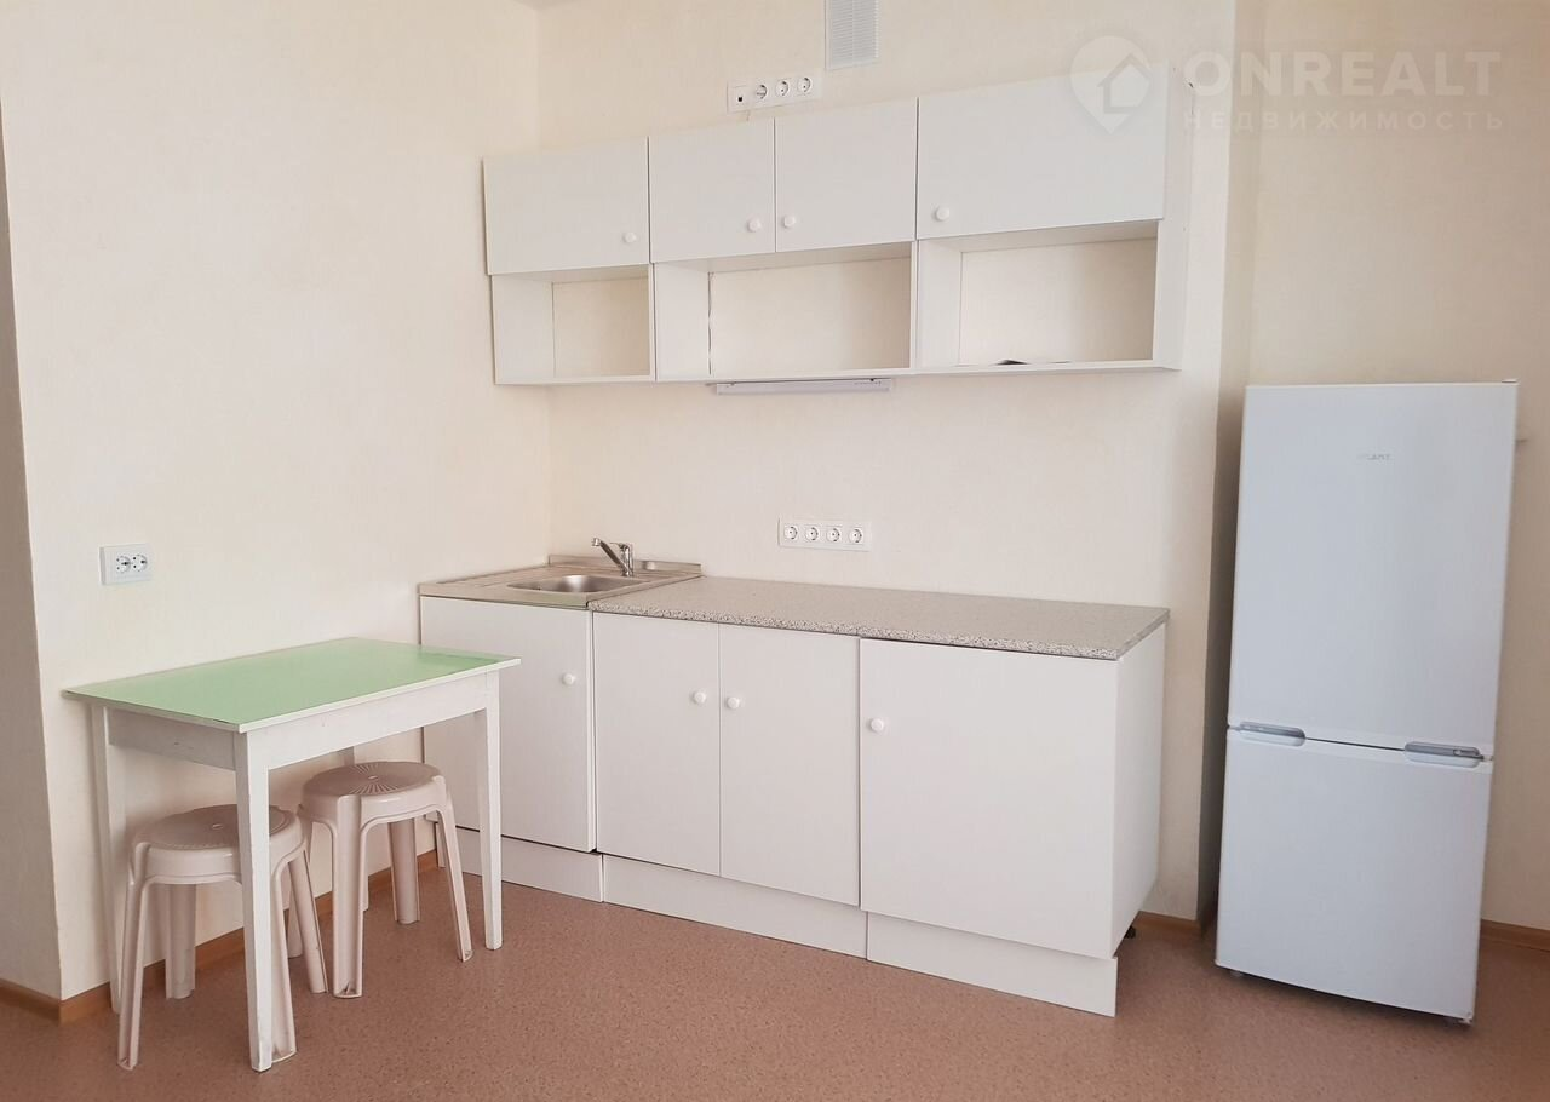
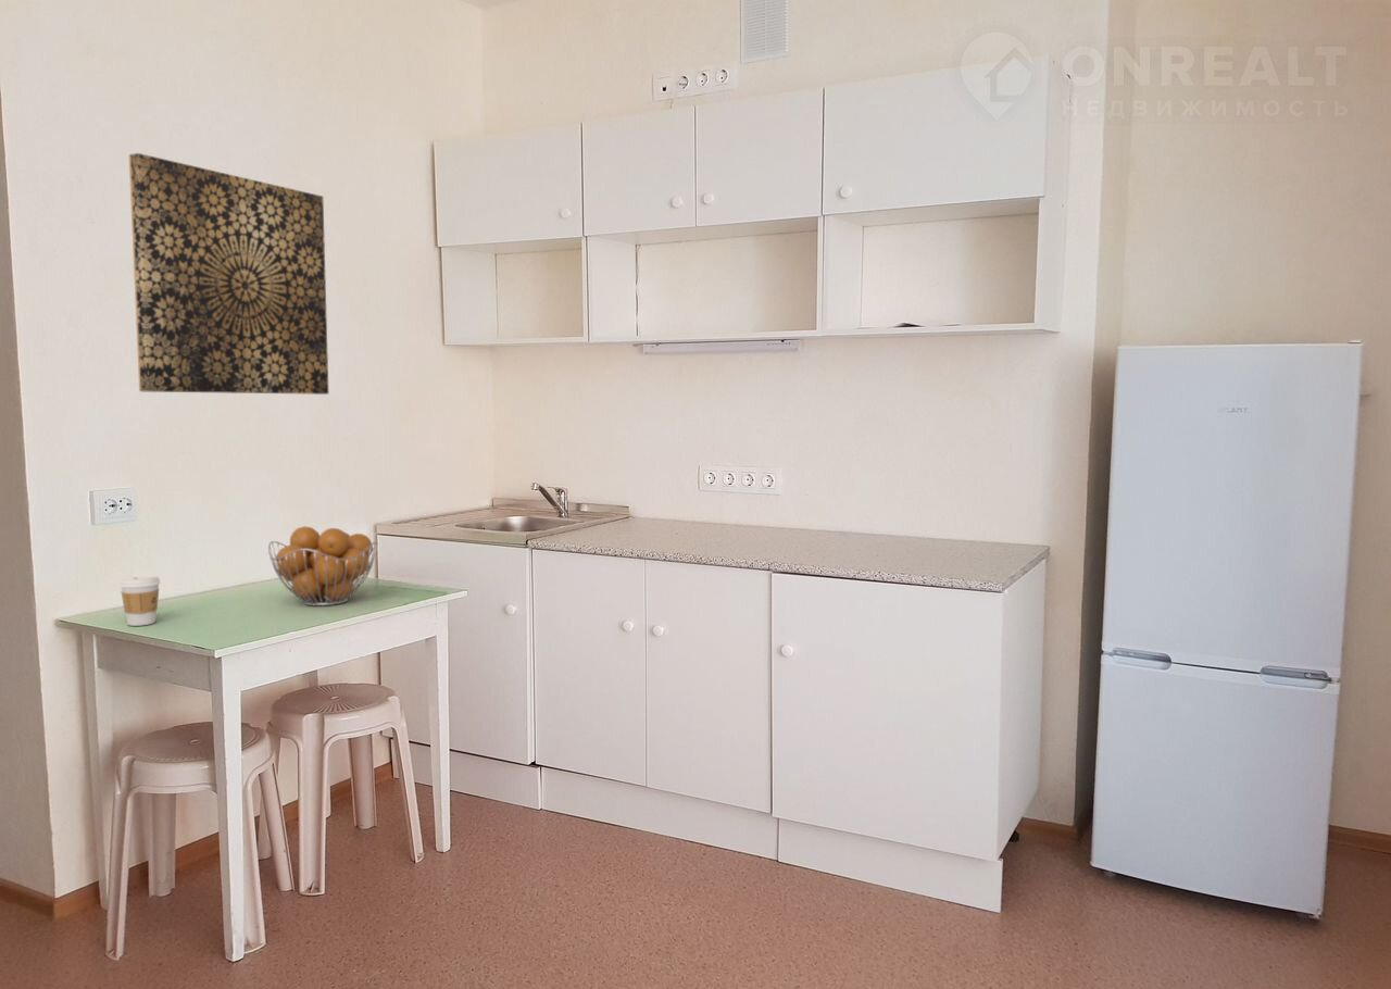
+ wall art (238, 286)
+ fruit basket (324, 564)
+ coffee cup (140, 599)
